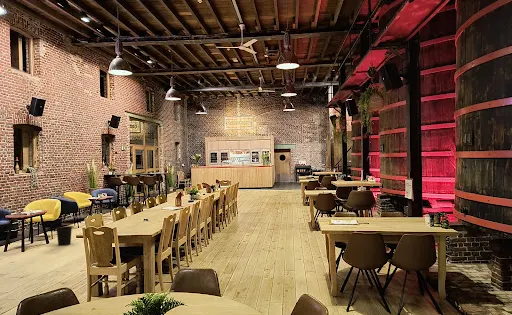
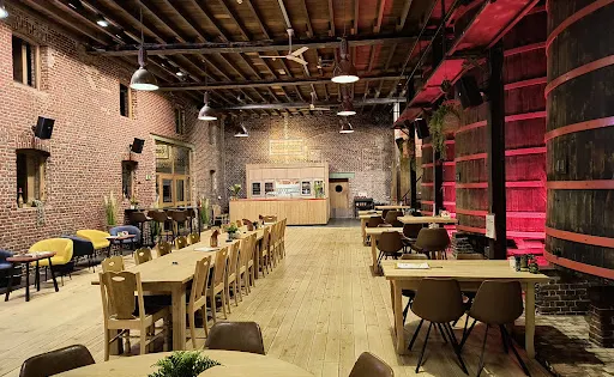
- wastebasket (64, 236)
